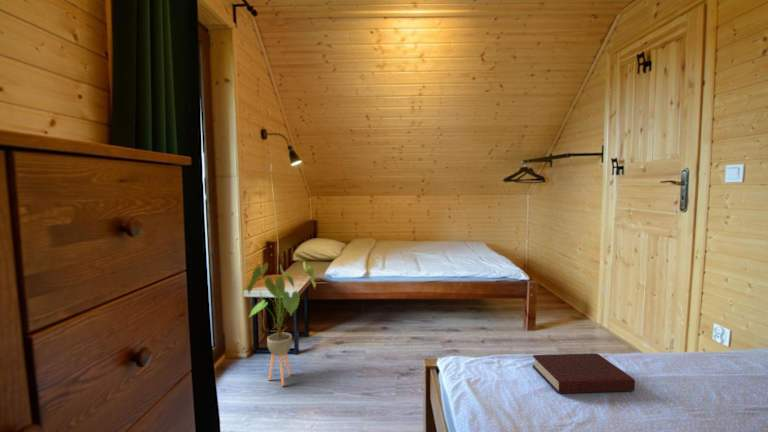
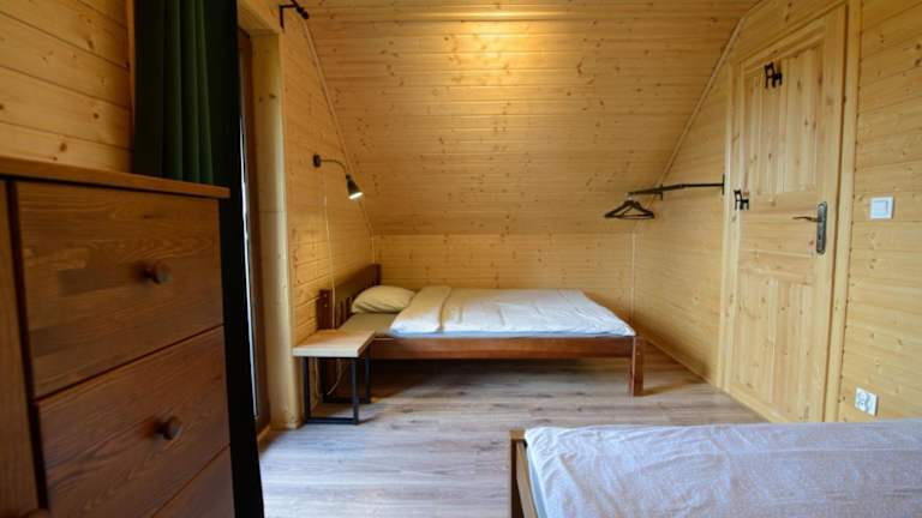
- book (579, 372)
- house plant (277, 320)
